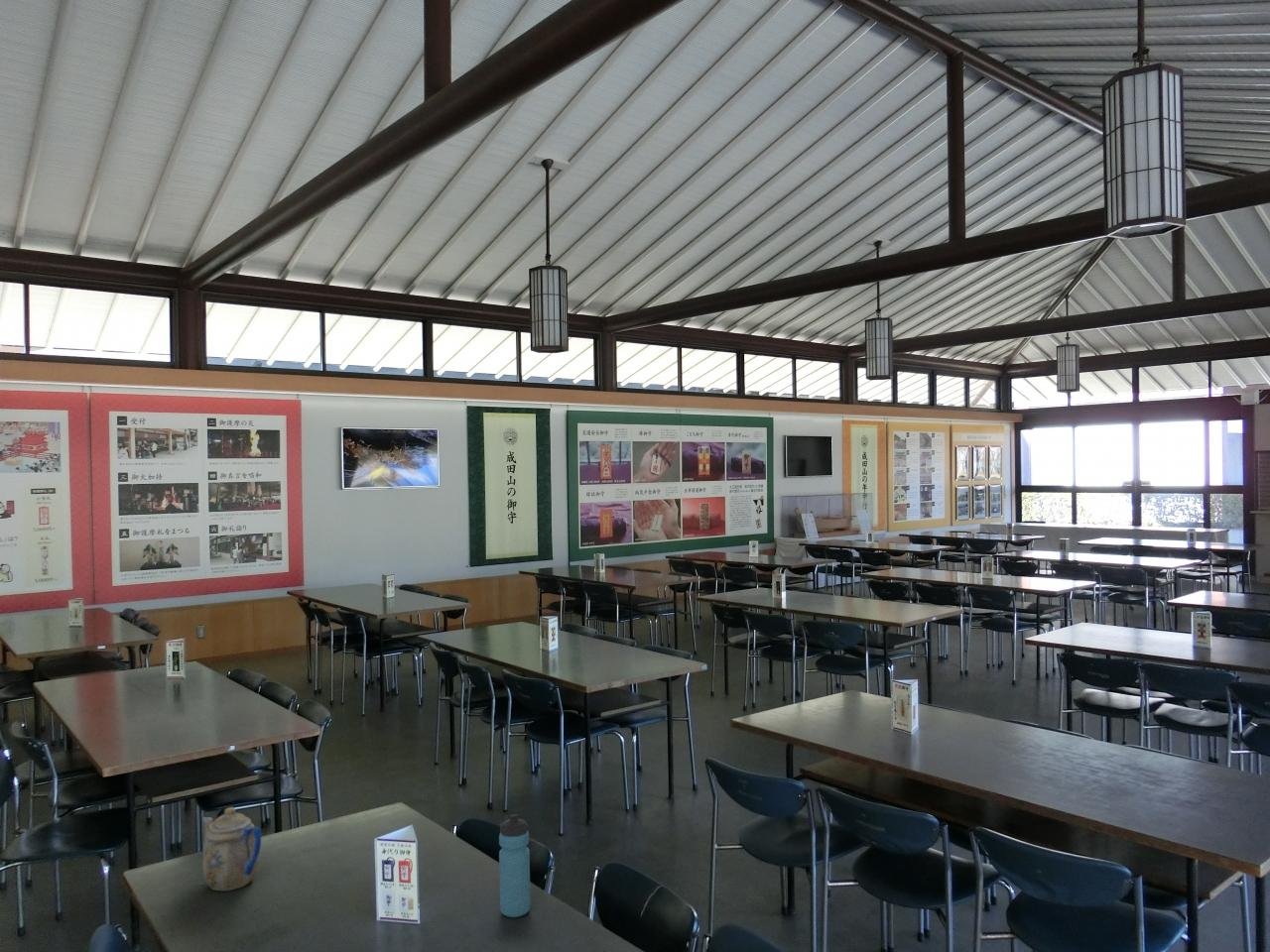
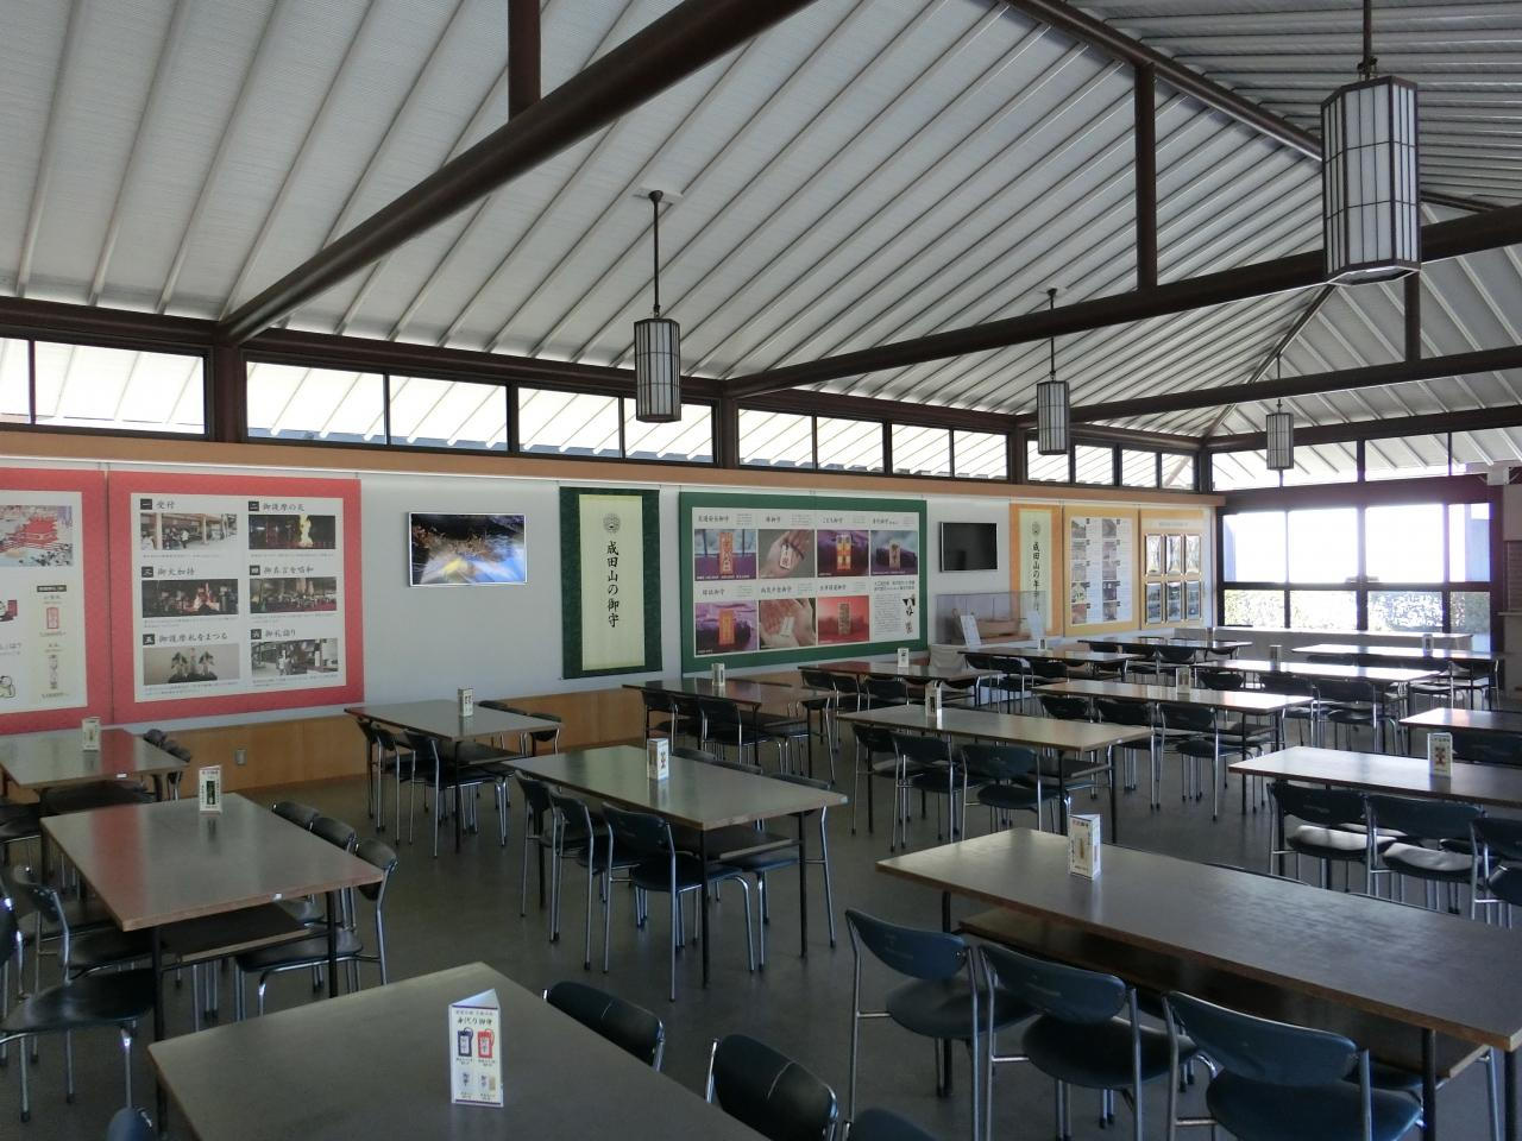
- teapot (230, 845)
- water bottle (514, 863)
